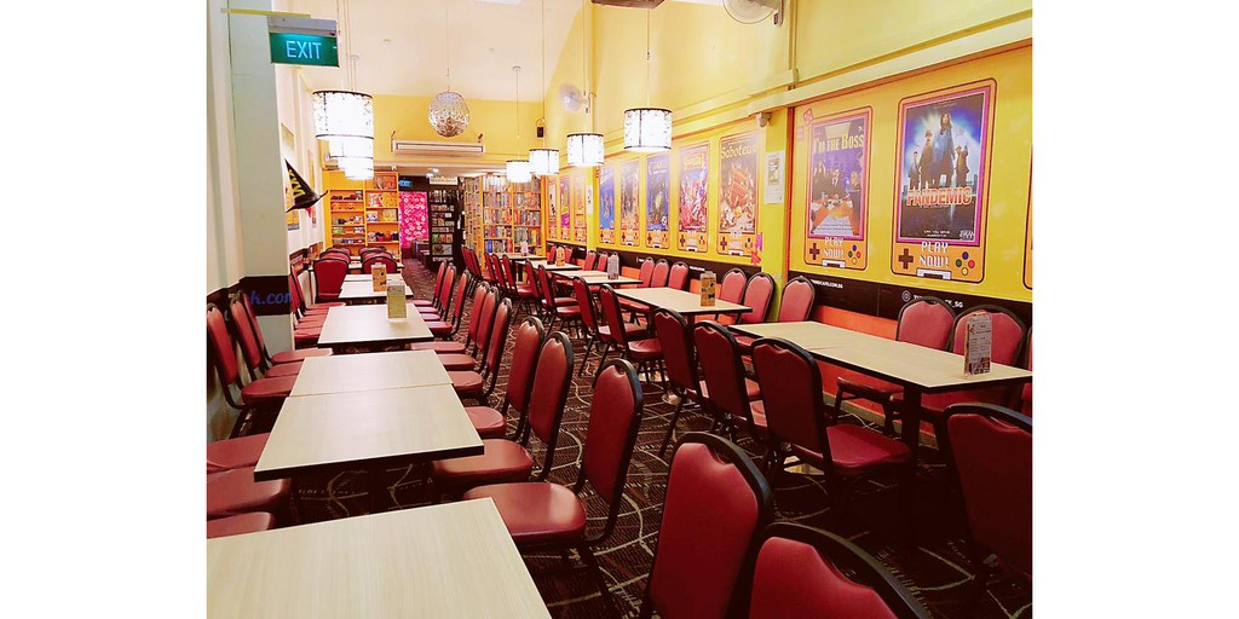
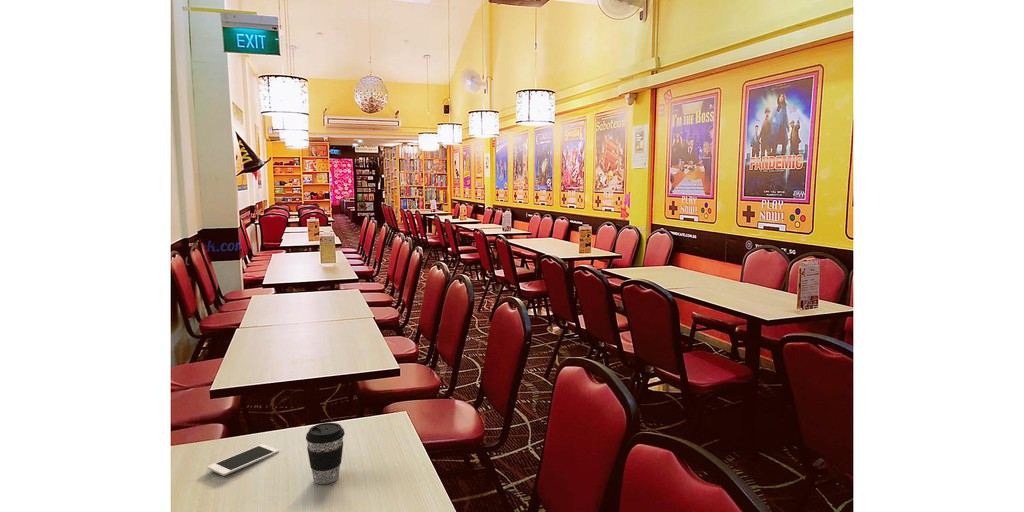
+ cell phone (244, 459)
+ coffee cup (325, 453)
